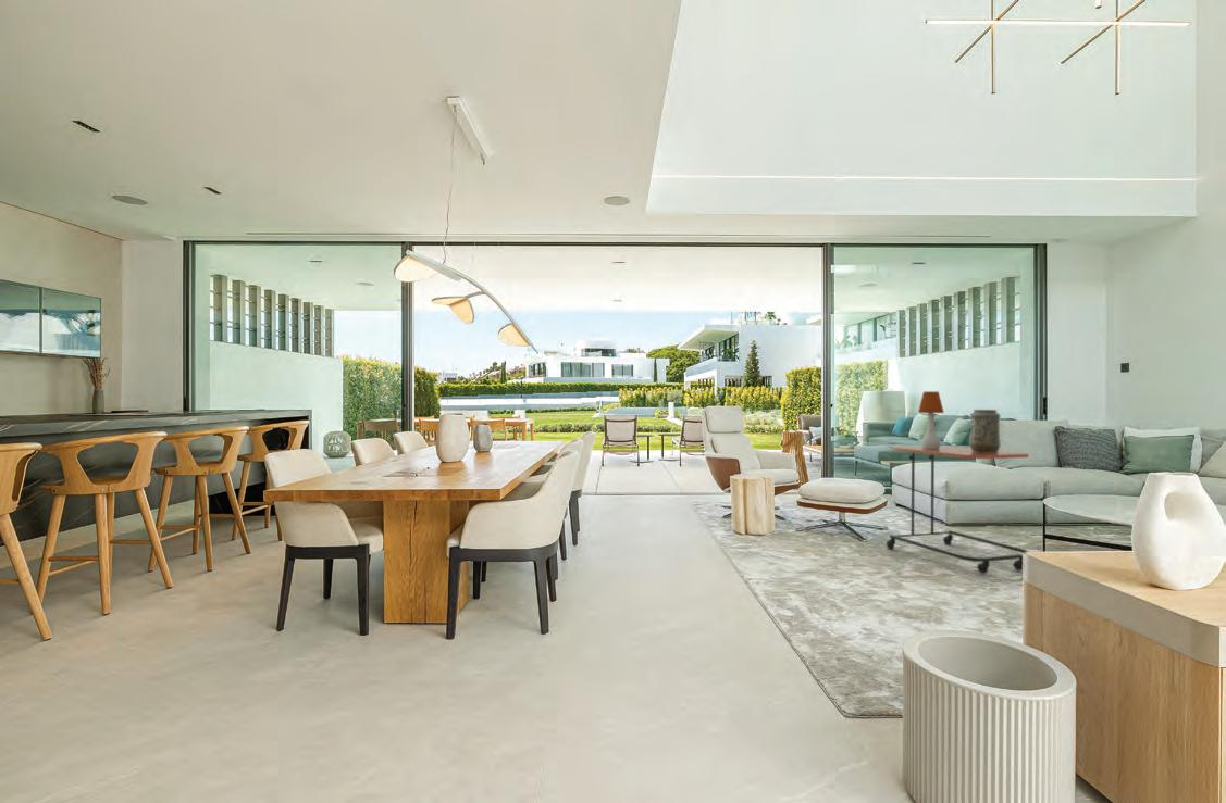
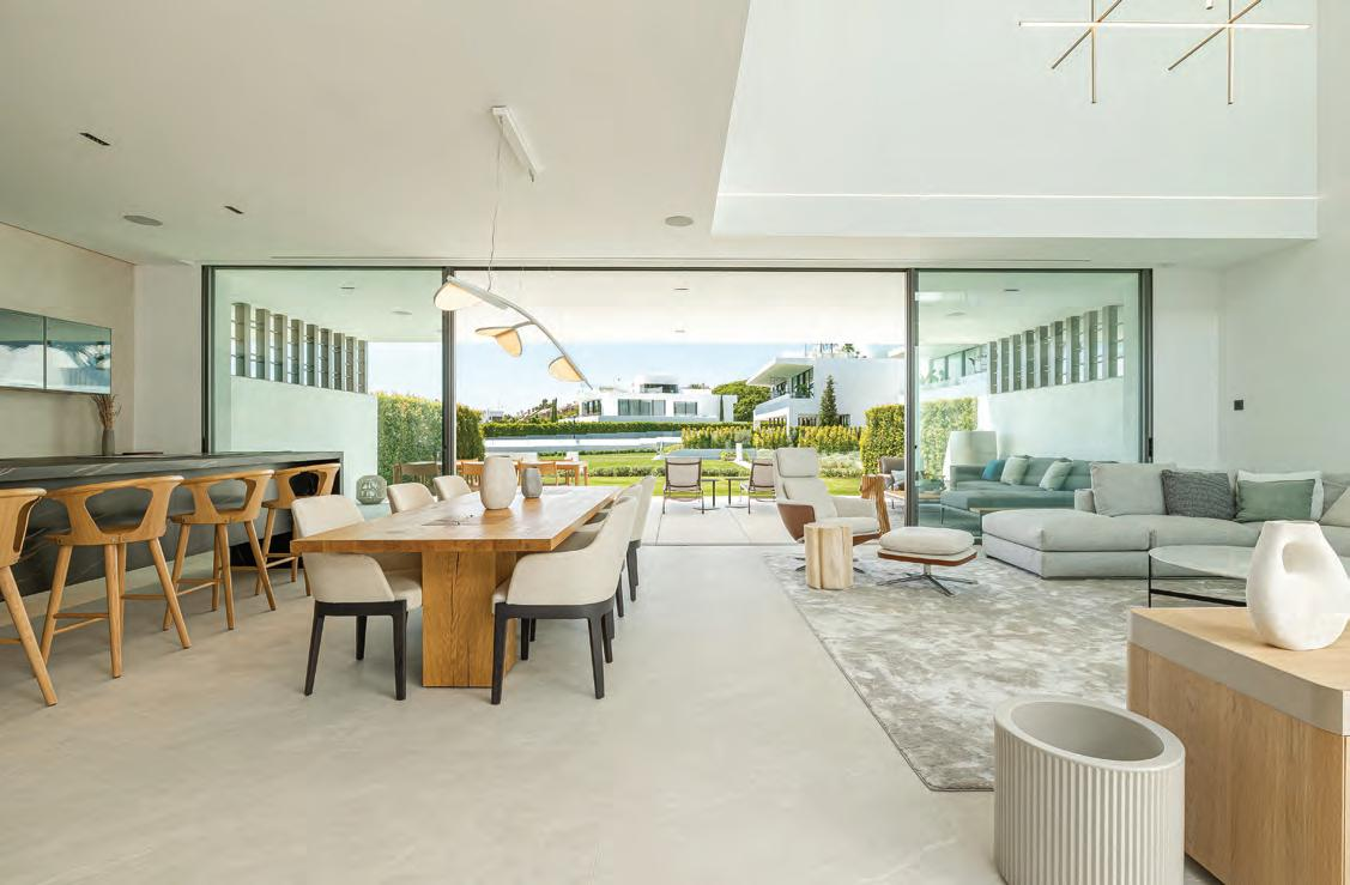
- decorative vase (984, 430)
- table lamp (930, 419)
- side table (932, 504)
